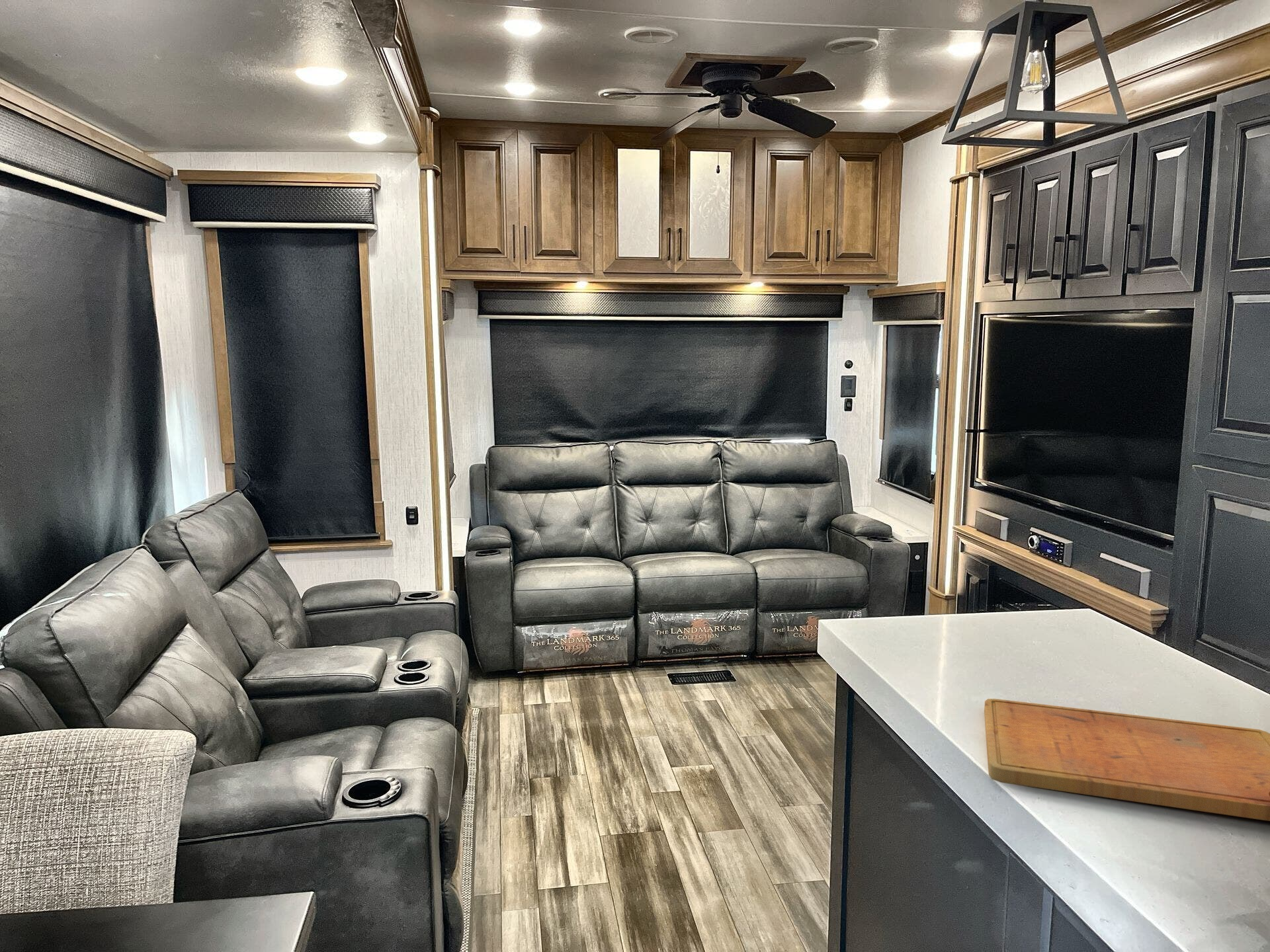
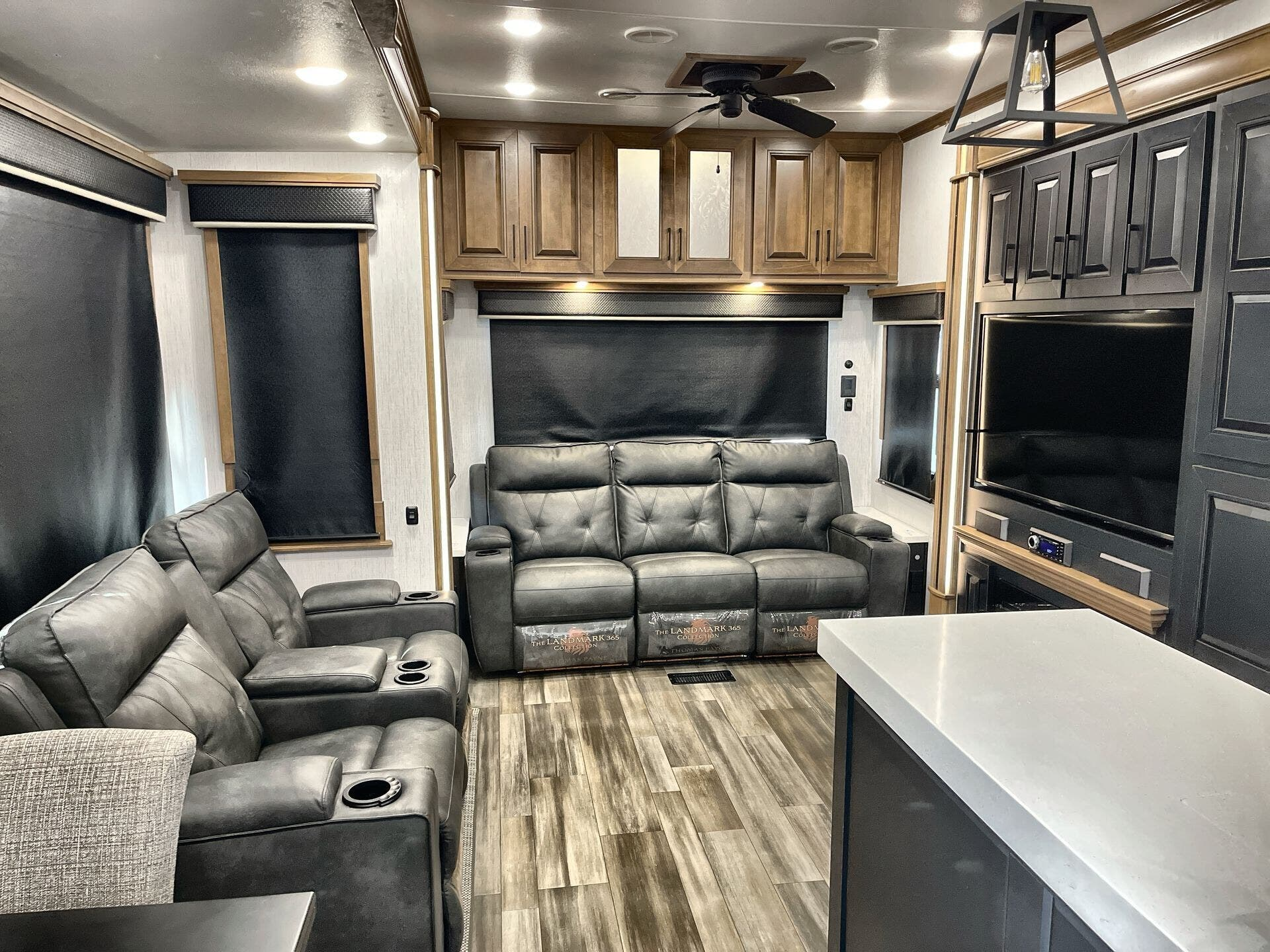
- cutting board (1135, 754)
